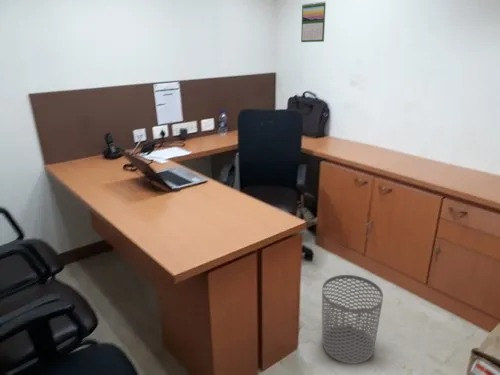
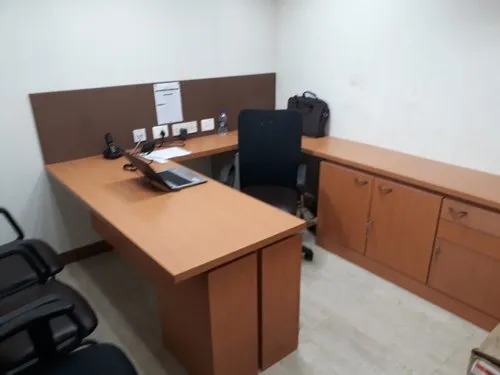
- calendar (313, 22)
- waste bin (349, 318)
